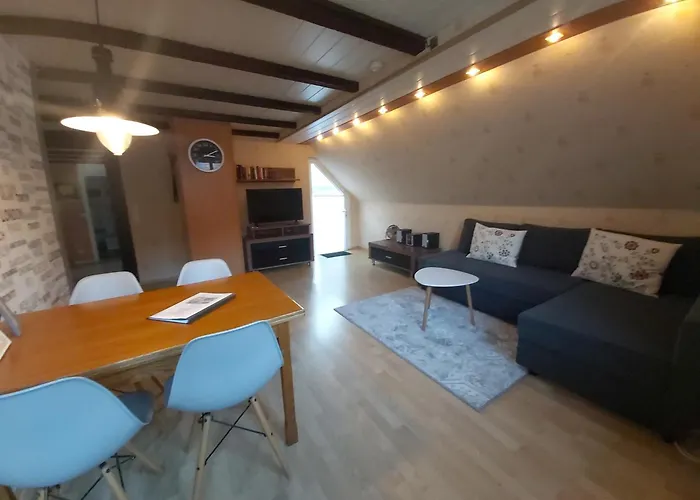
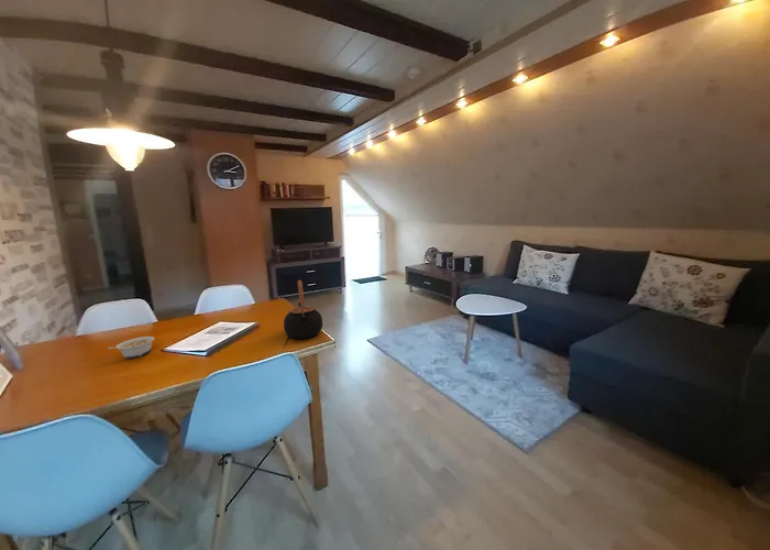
+ legume (135, 346)
+ teapot (301, 306)
